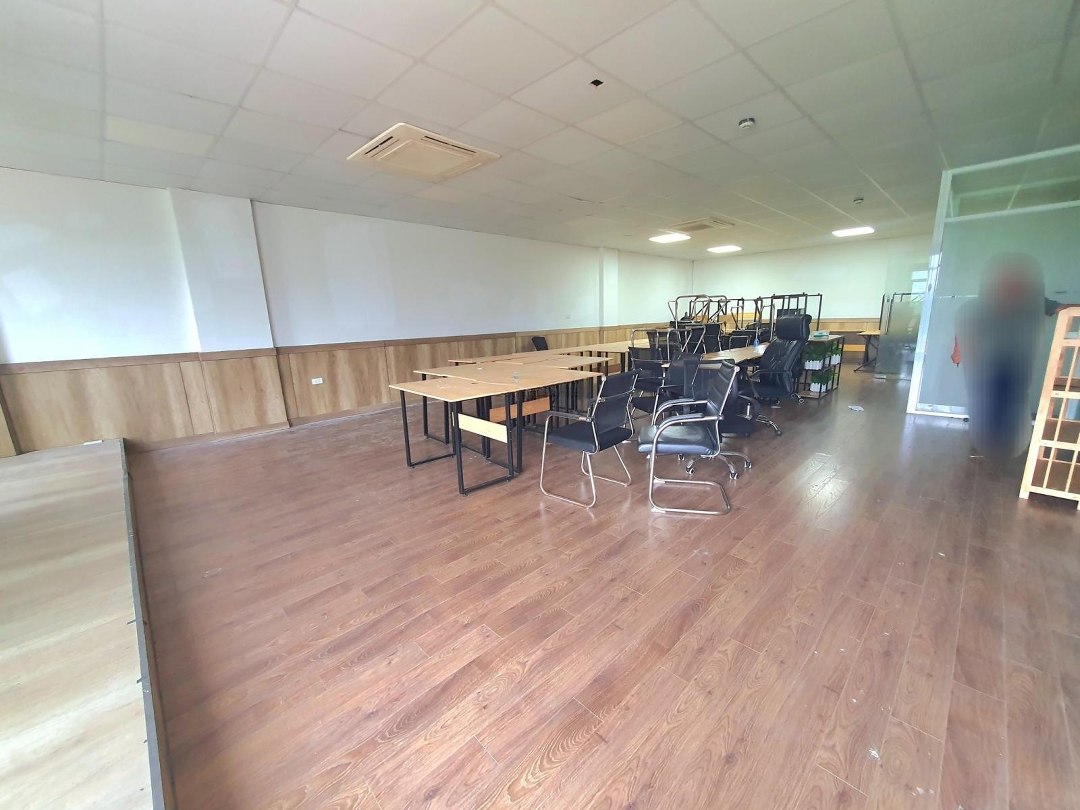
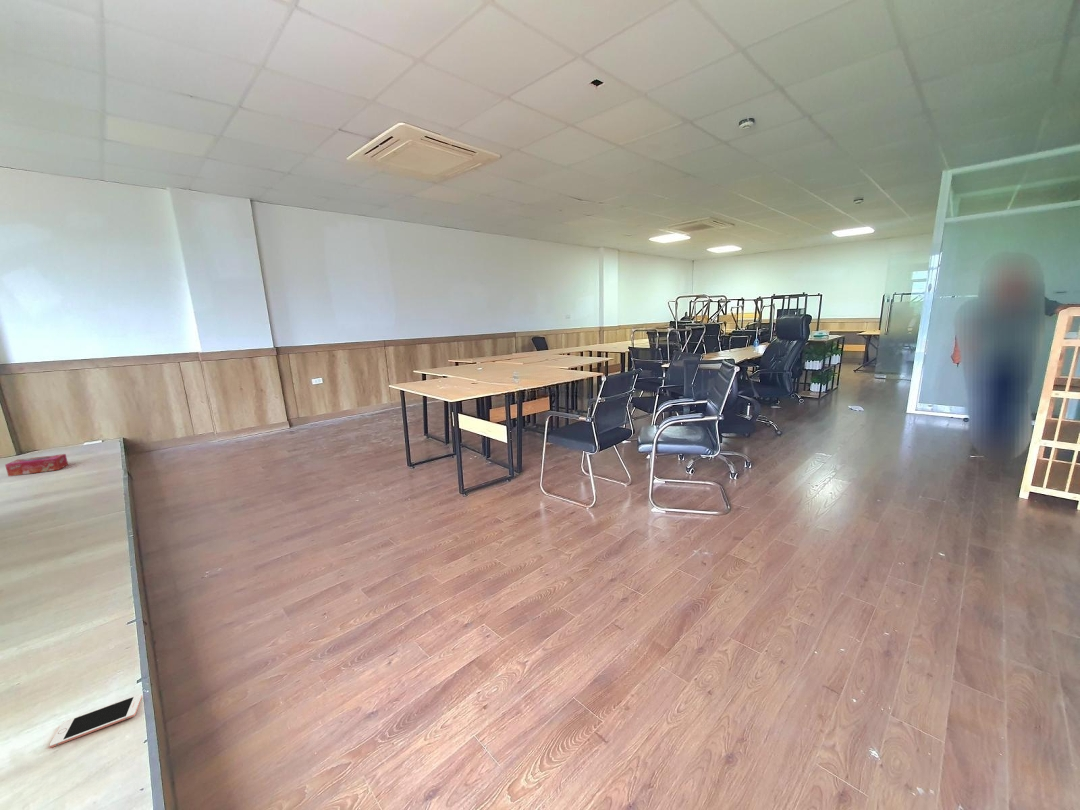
+ cell phone (98, 719)
+ tissue box (37, 464)
